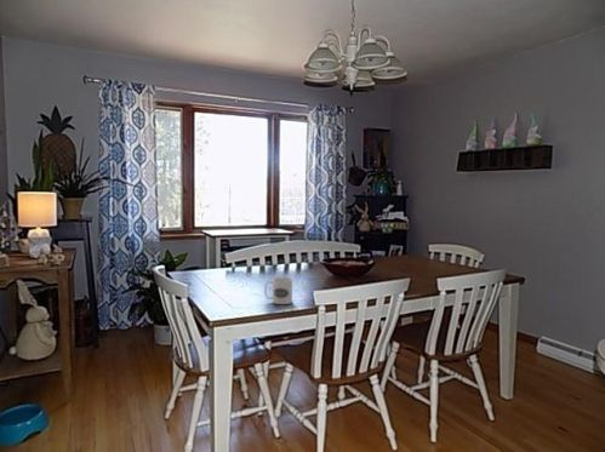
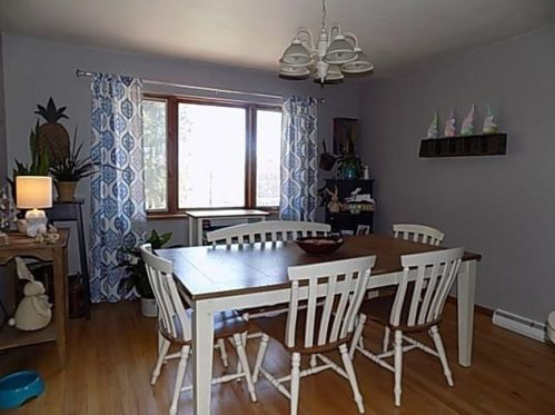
- mug (278, 290)
